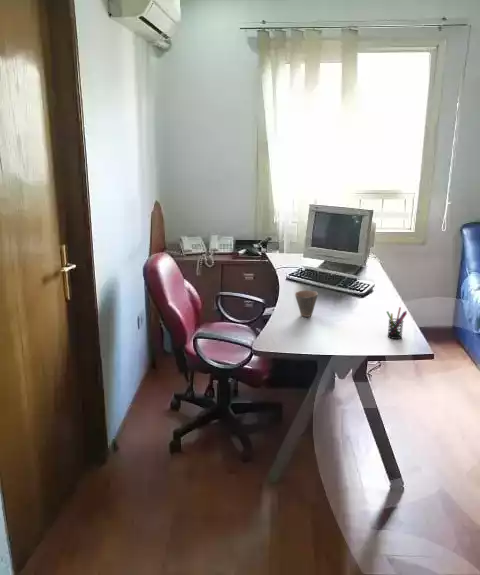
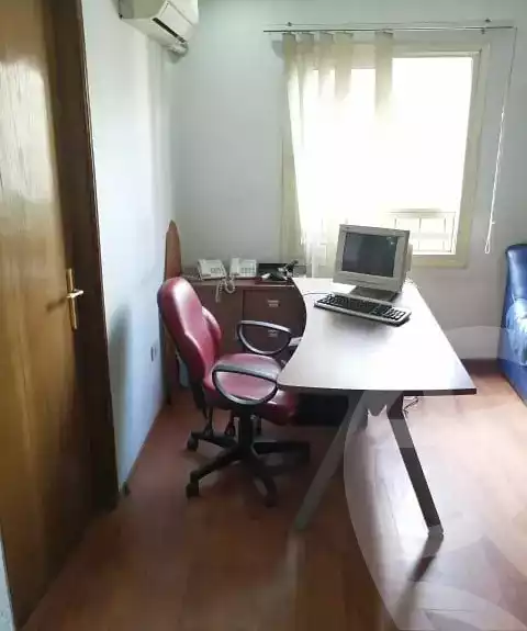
- pen holder (395, 322)
- cup (305, 304)
